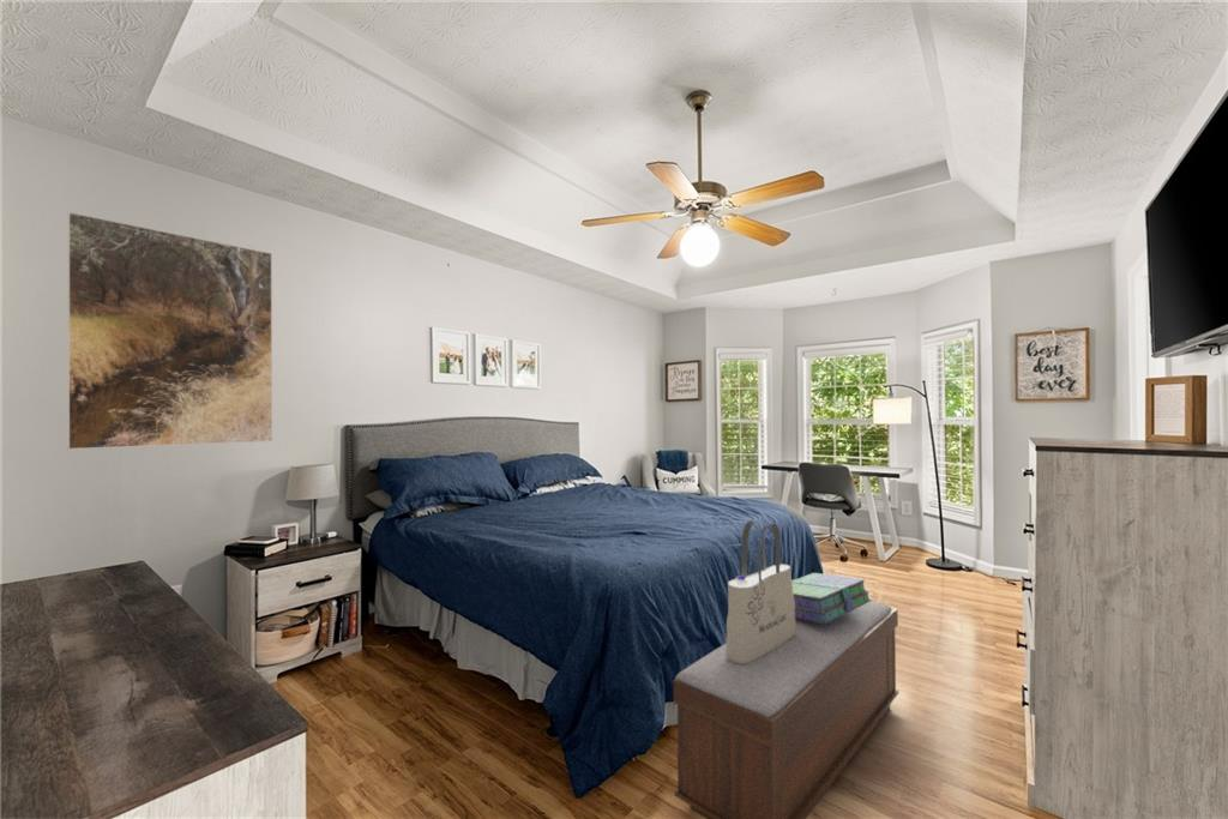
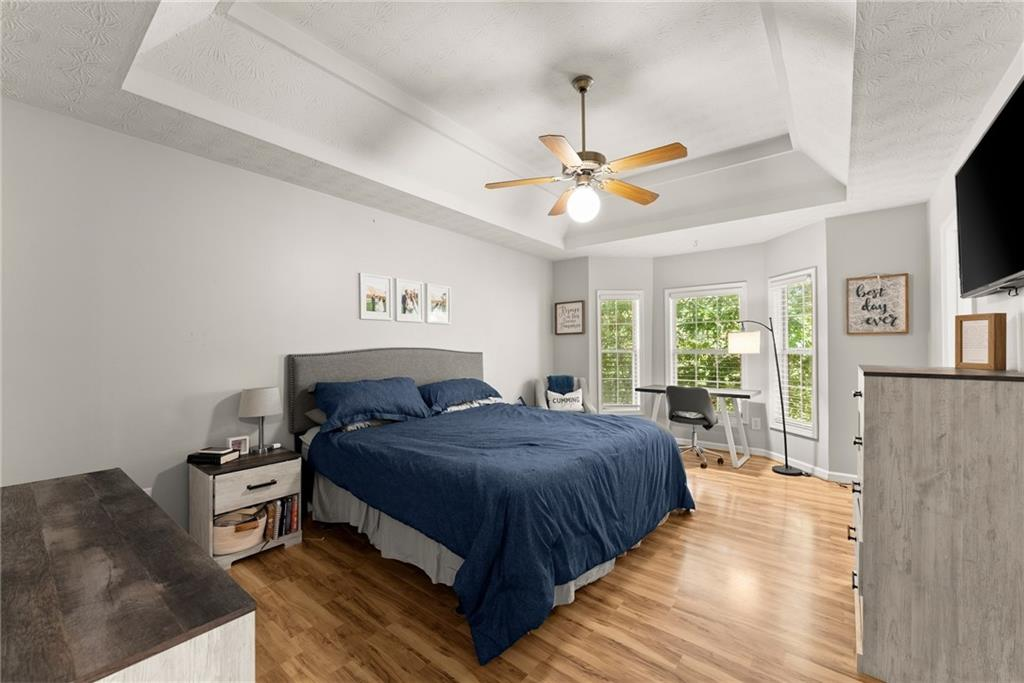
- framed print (181, 339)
- stack of books (819, 600)
- tote bag (762, 583)
- bench (800, 689)
